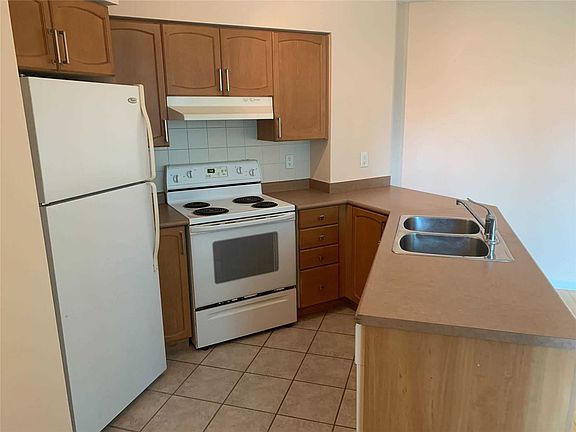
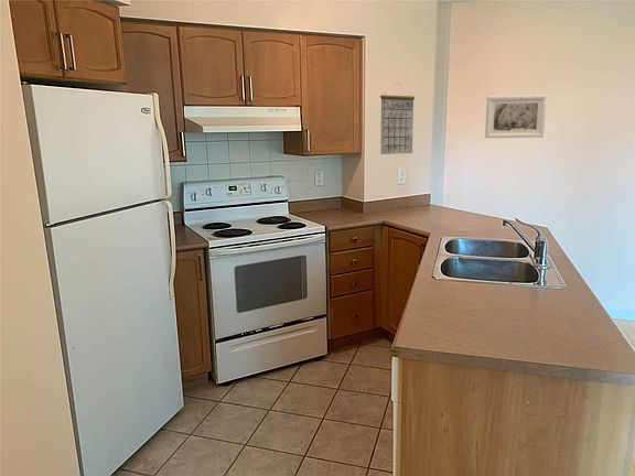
+ calendar (397, 118)
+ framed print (515, 117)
